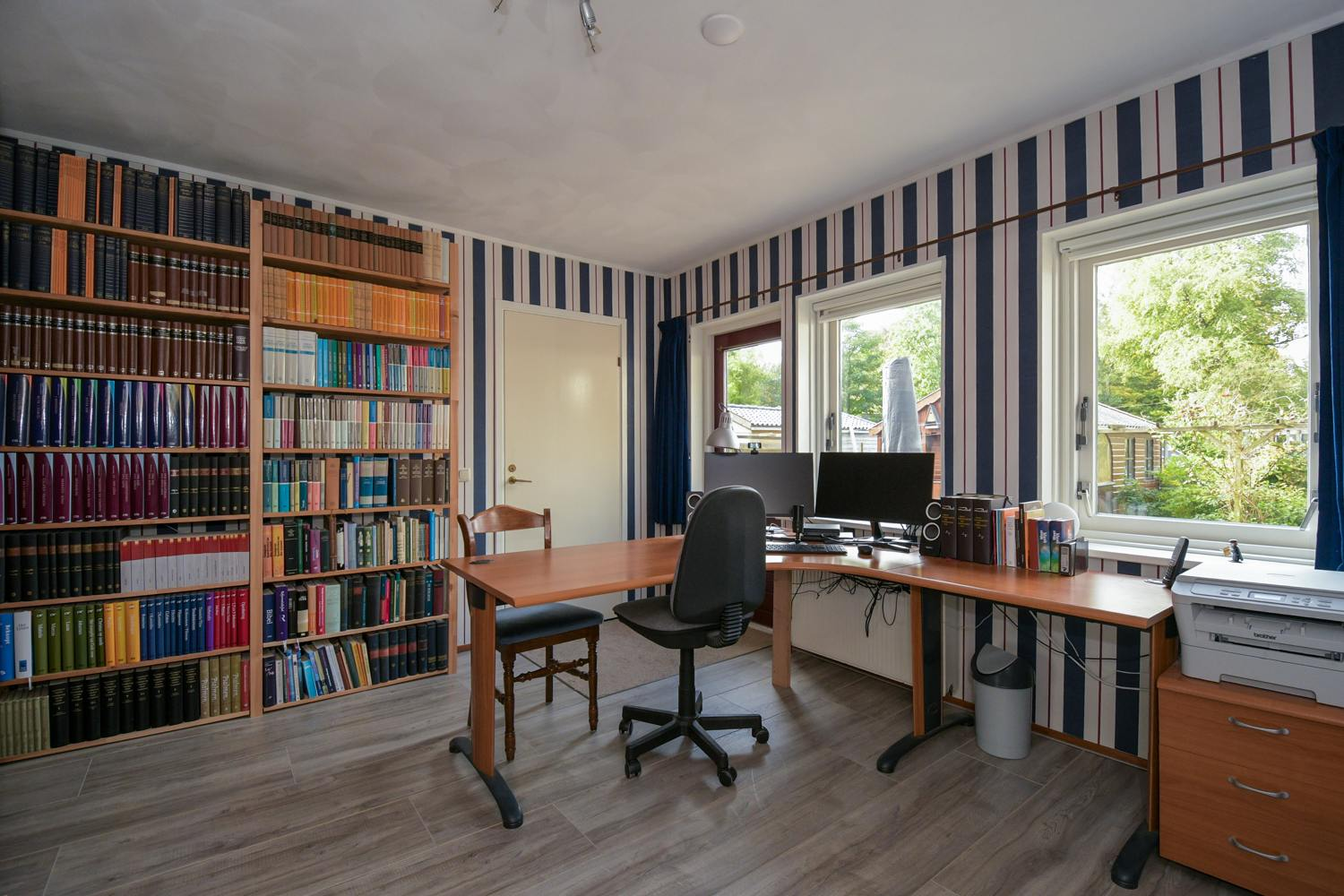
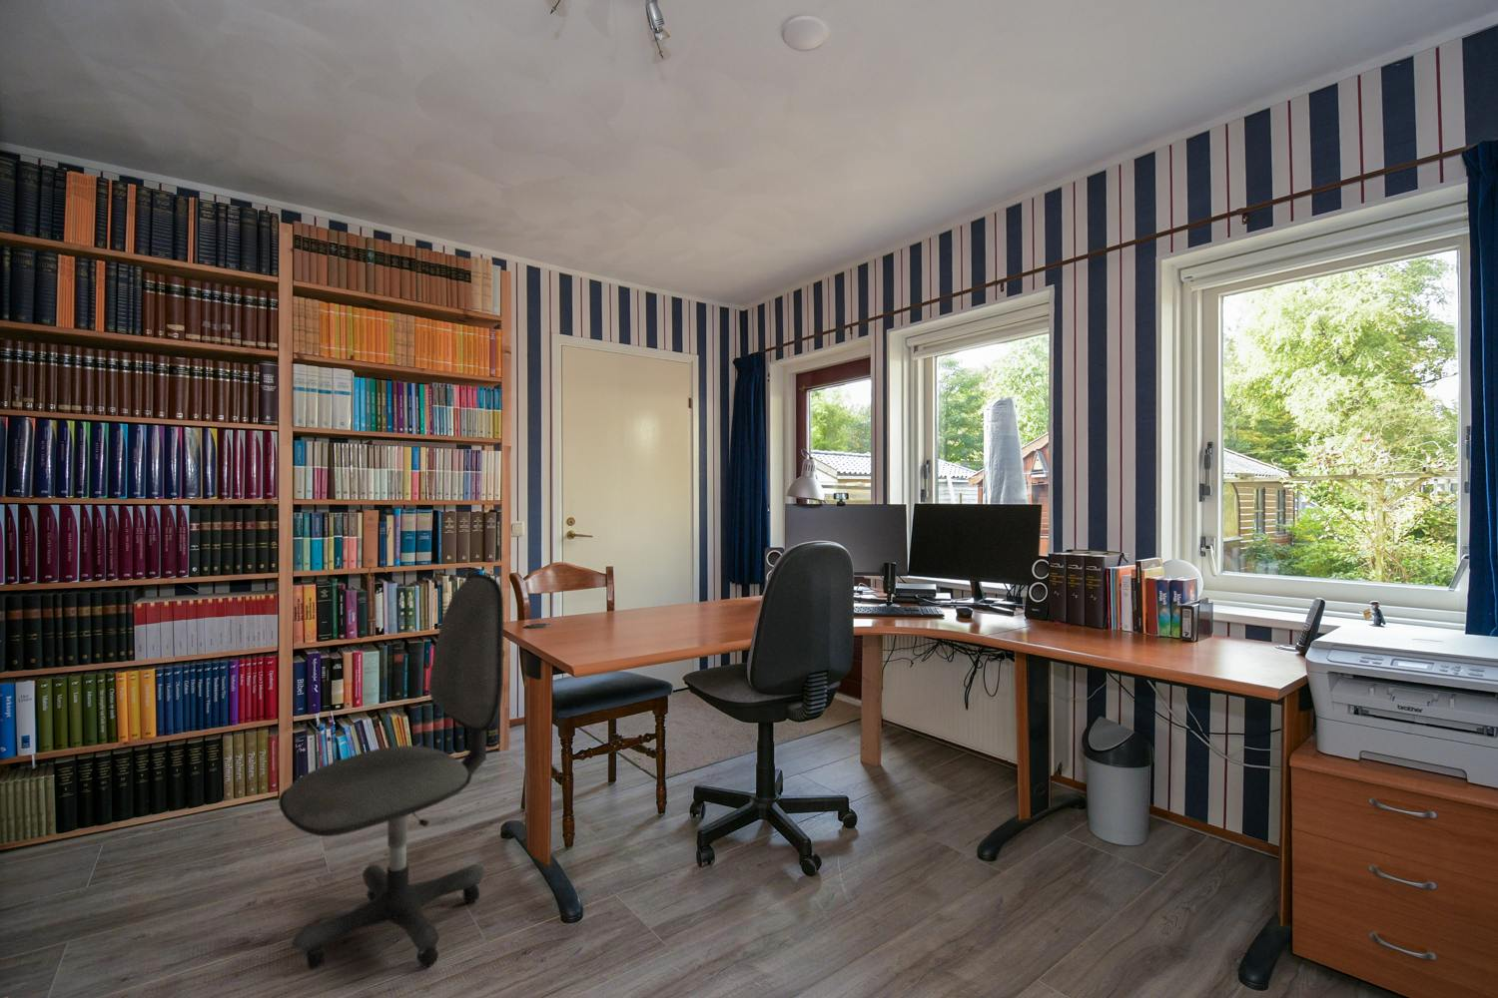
+ office chair (396, 755)
